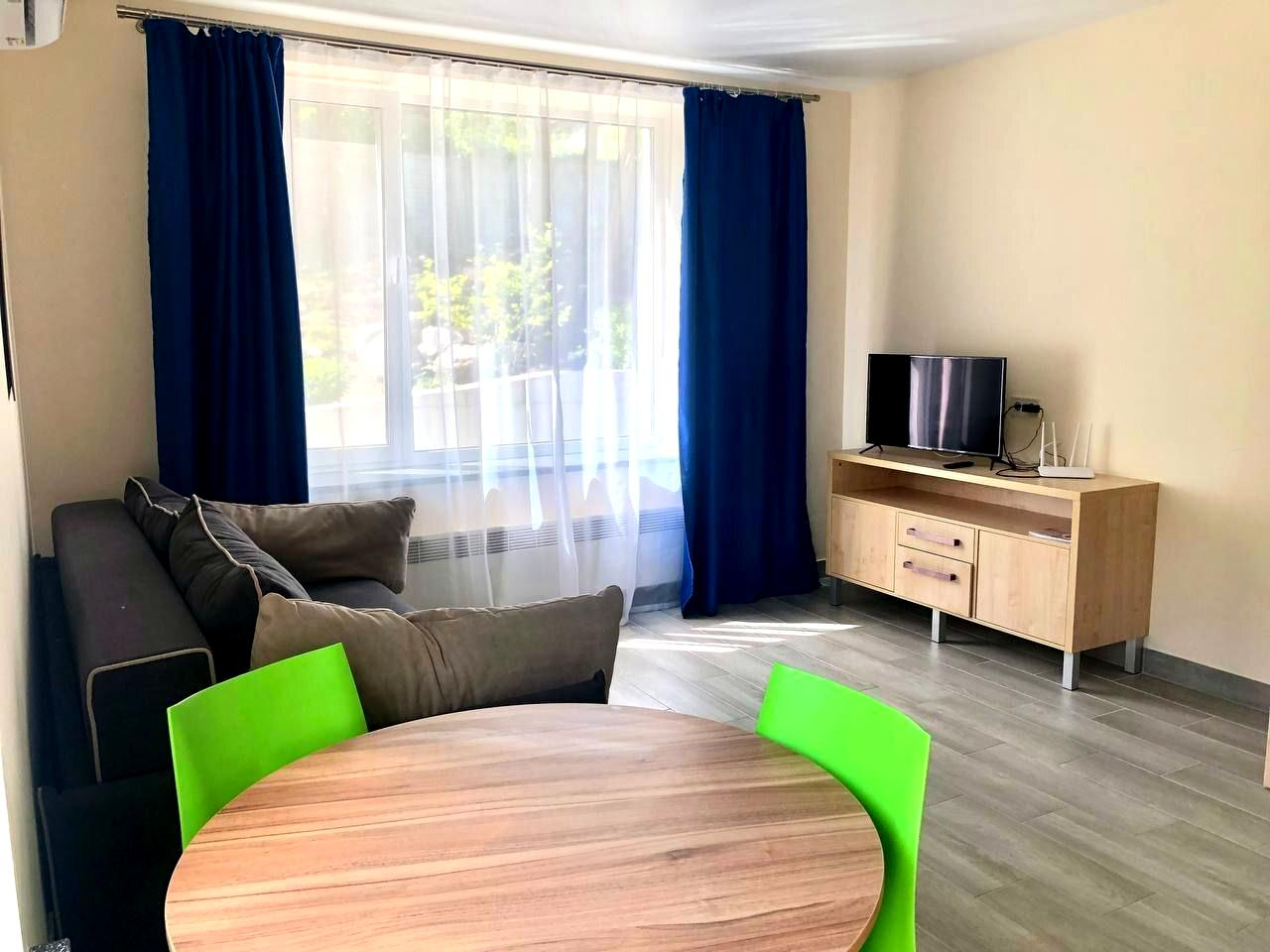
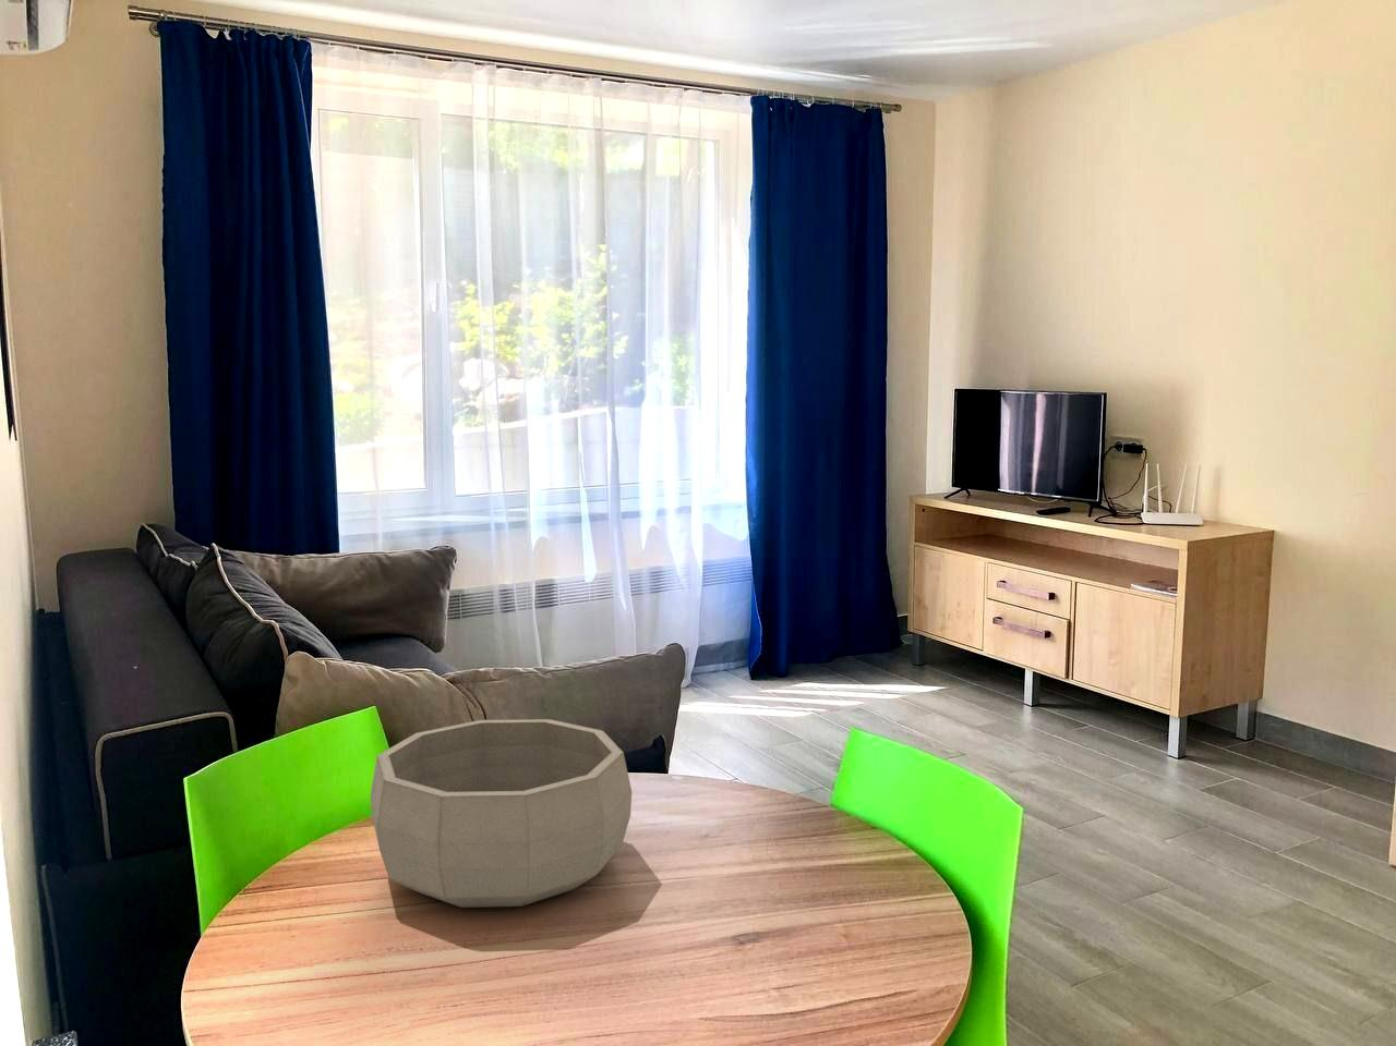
+ decorative bowl (501, 811)
